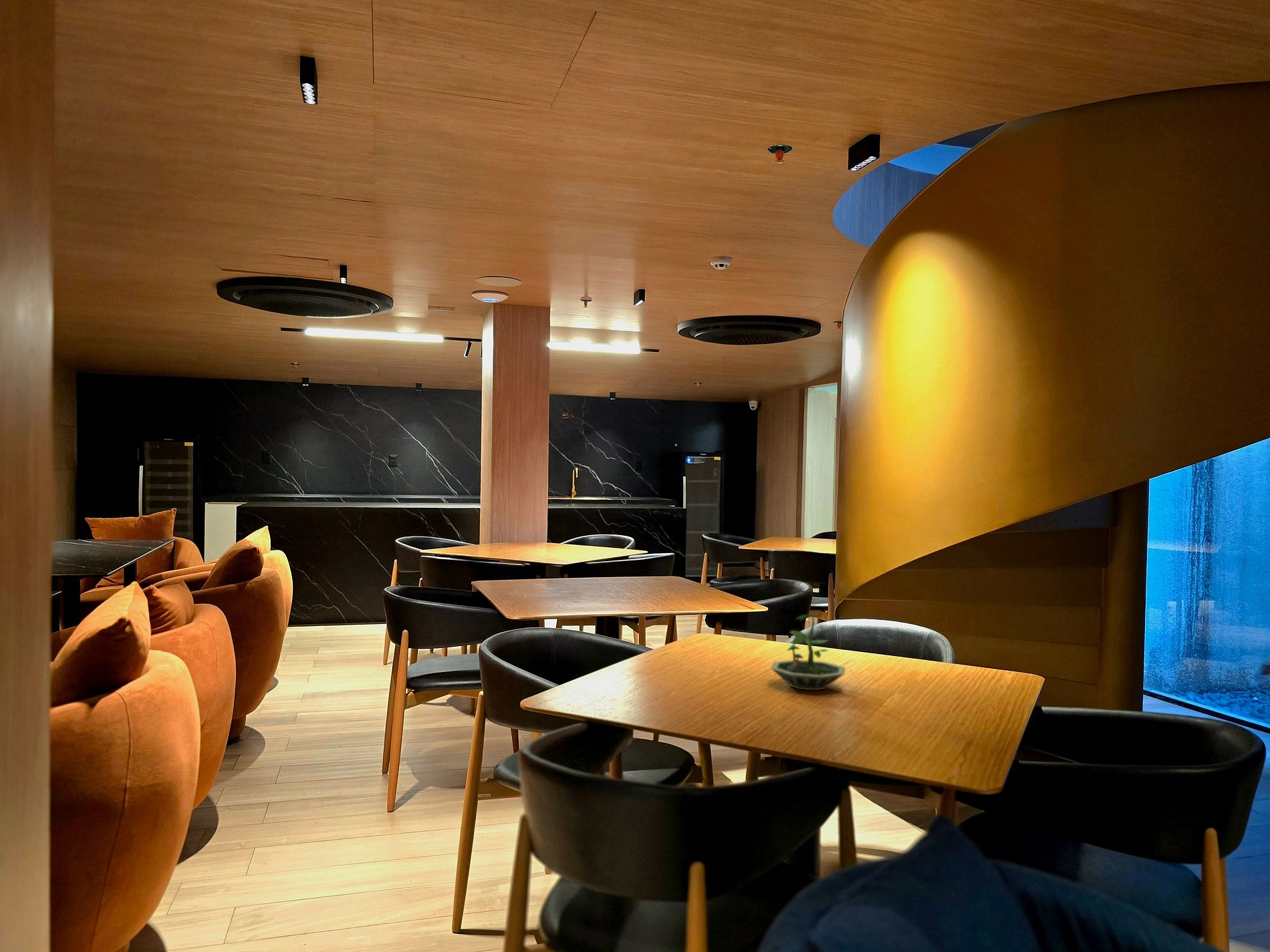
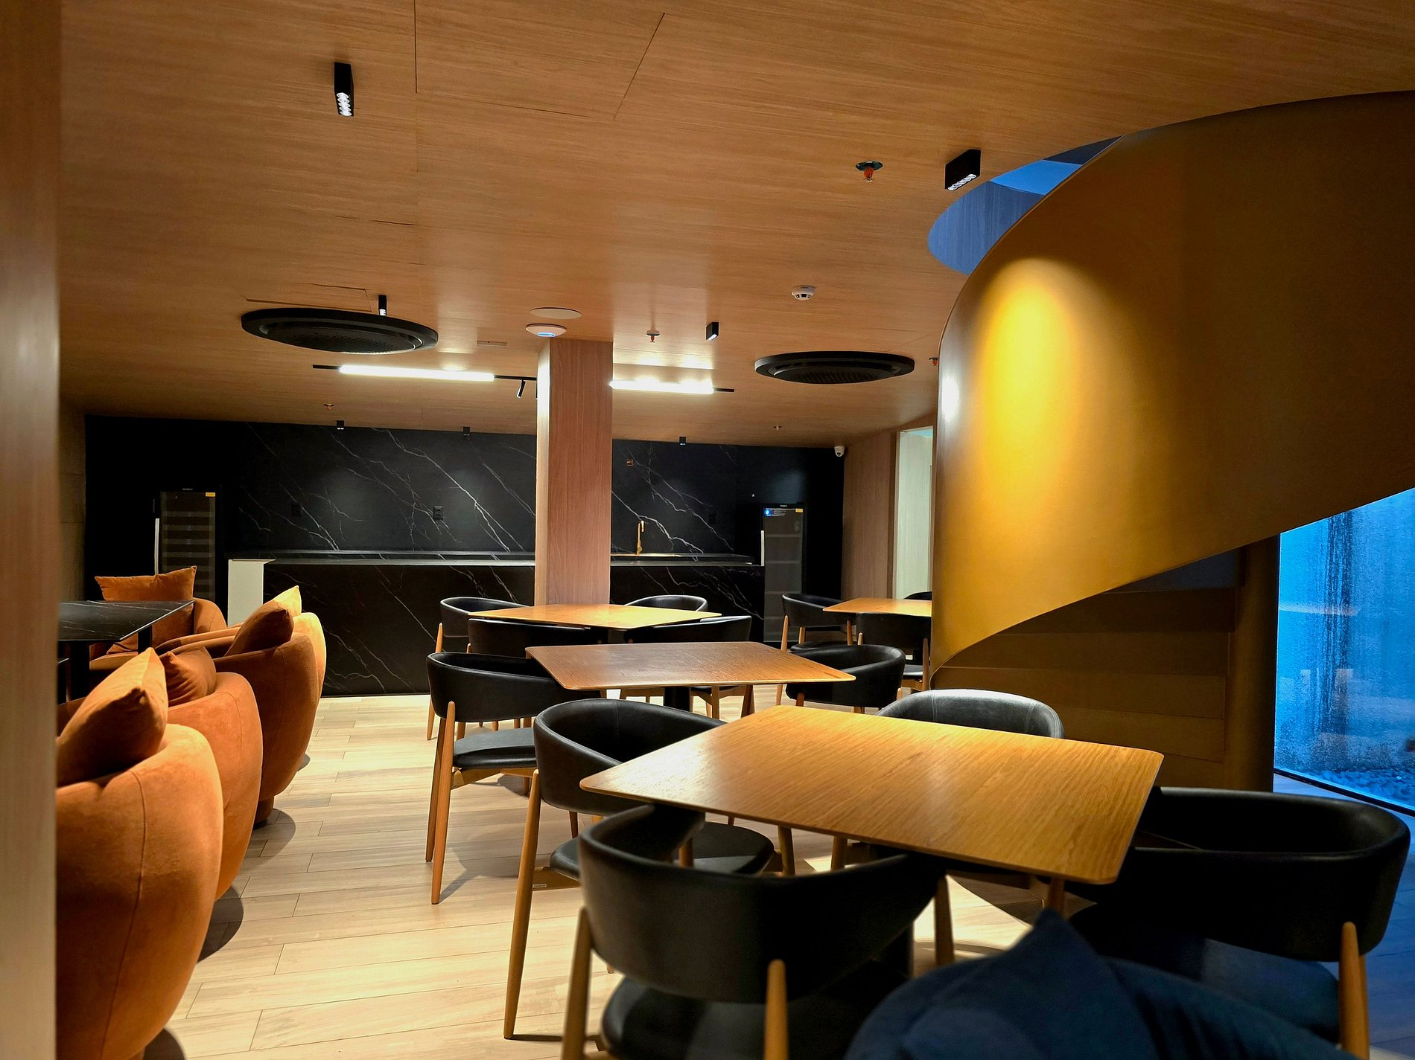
- terrarium (811, 628)
